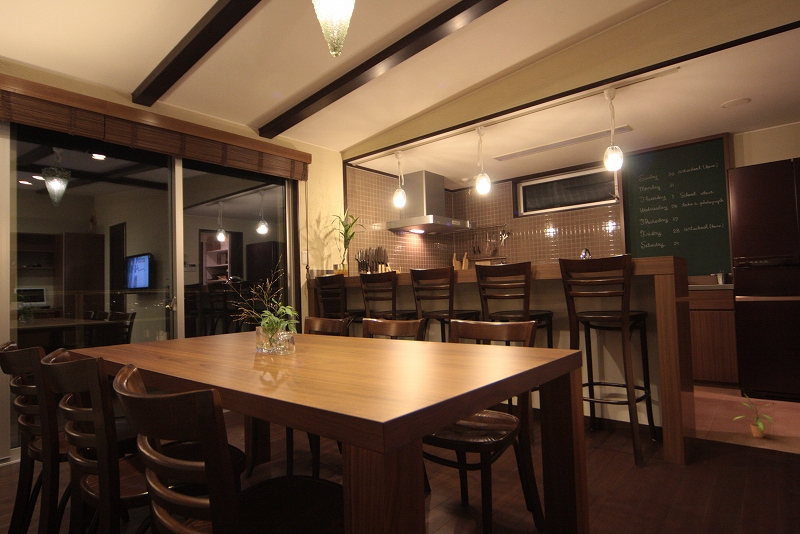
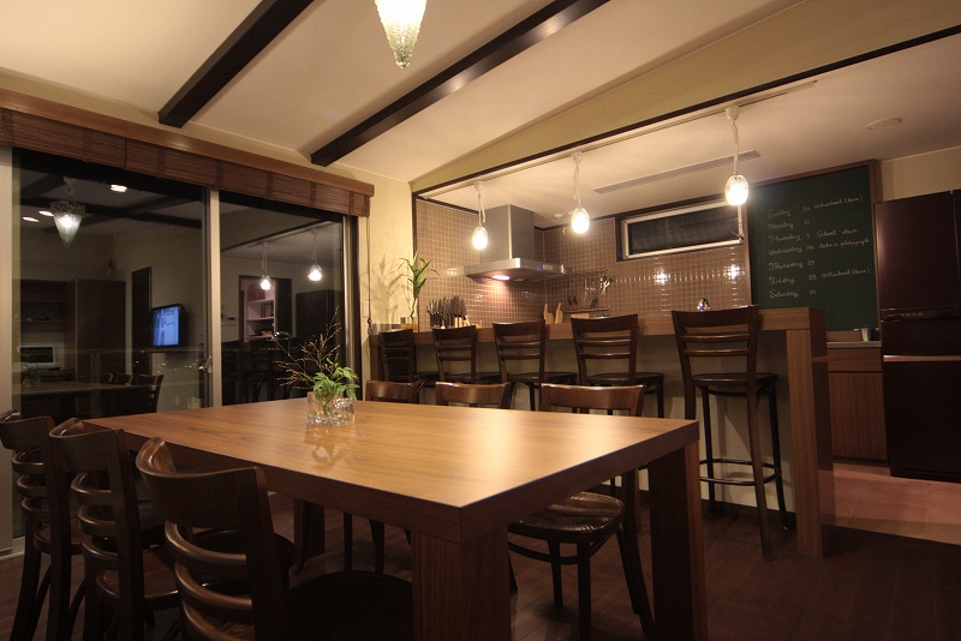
- potted plant (755, 413)
